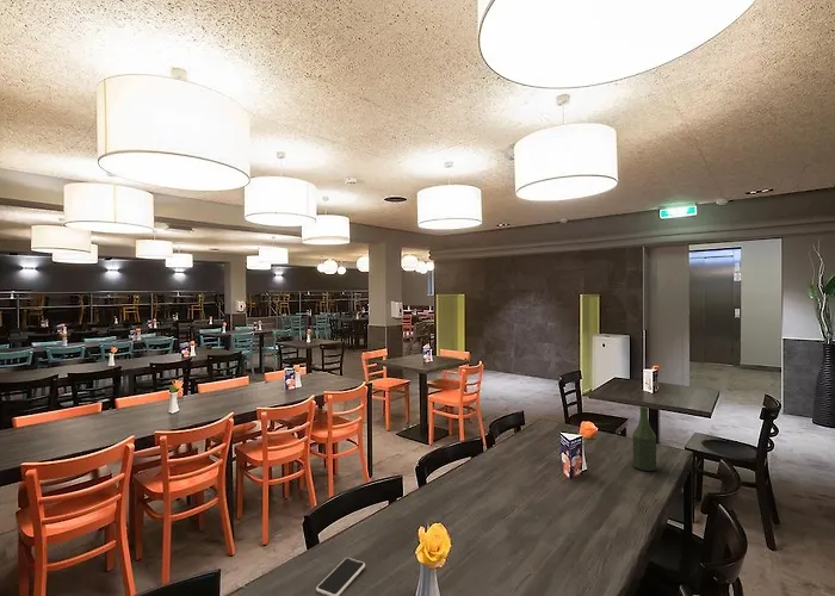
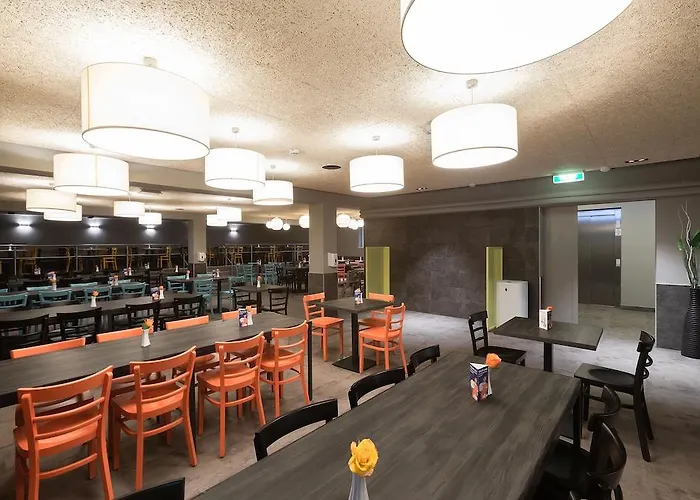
- smartphone (341, 576)
- bottle (644, 437)
